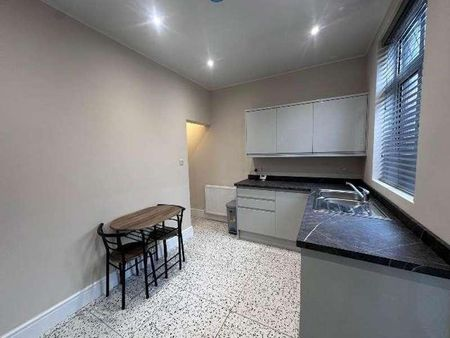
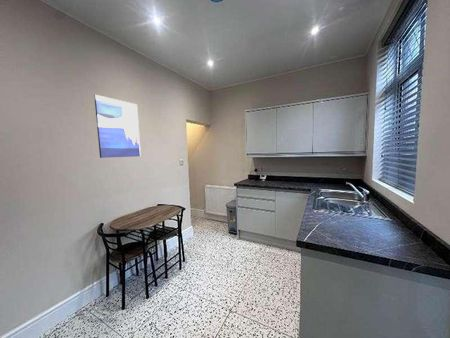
+ wall art (120, 128)
